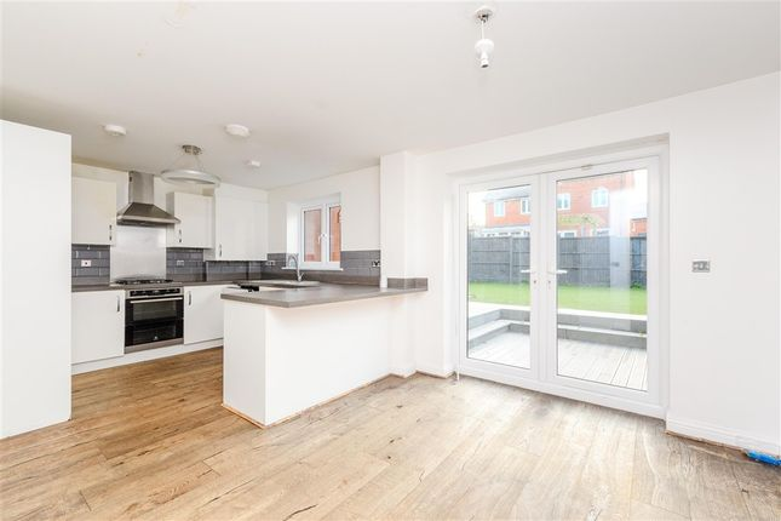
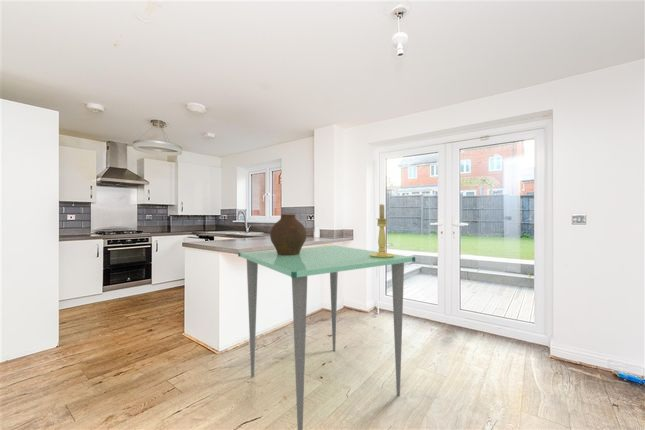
+ vase (288, 233)
+ dining table (332, 319)
+ candle holder (381, 229)
